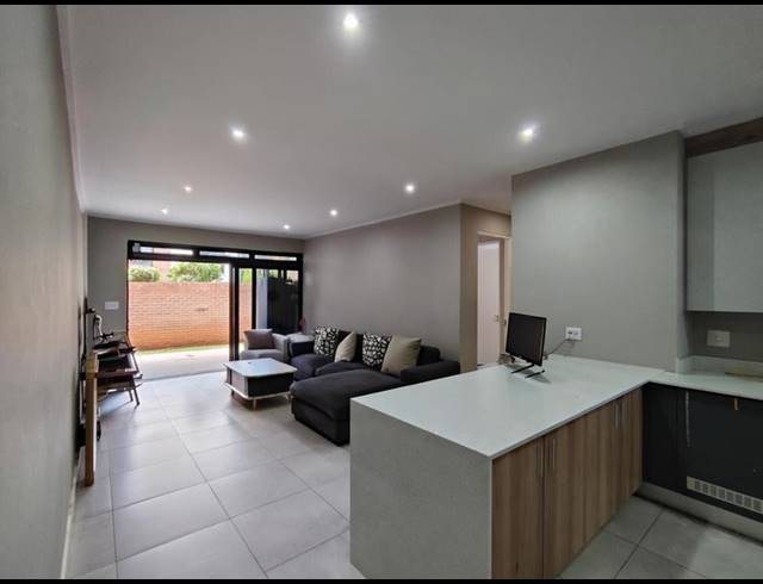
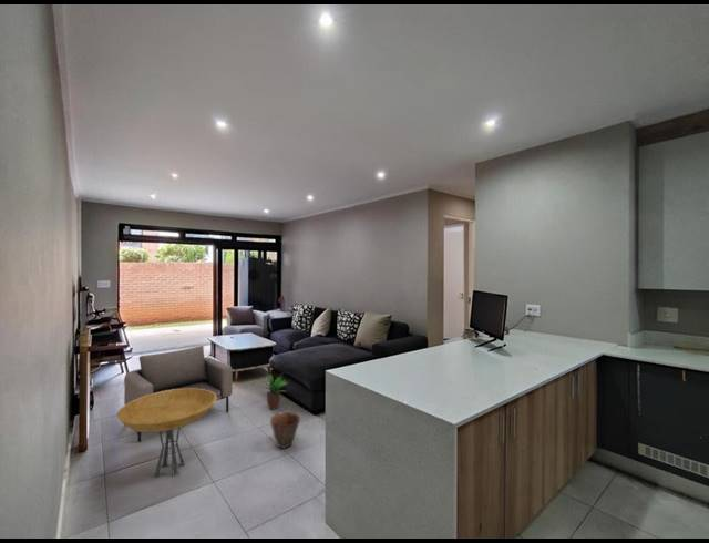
+ potted plant (276, 390)
+ armchair (178, 385)
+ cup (285, 431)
+ side table (169, 436)
